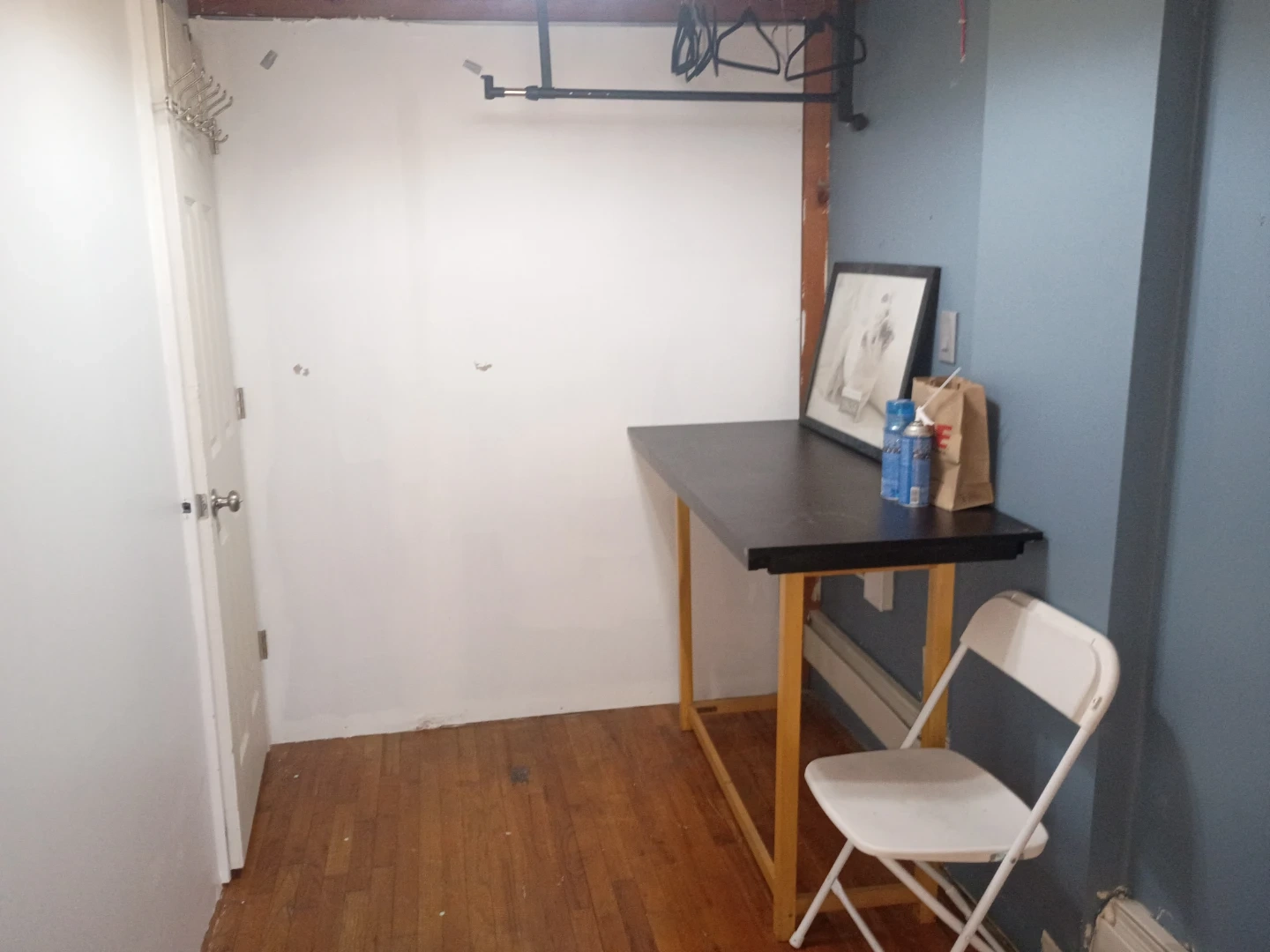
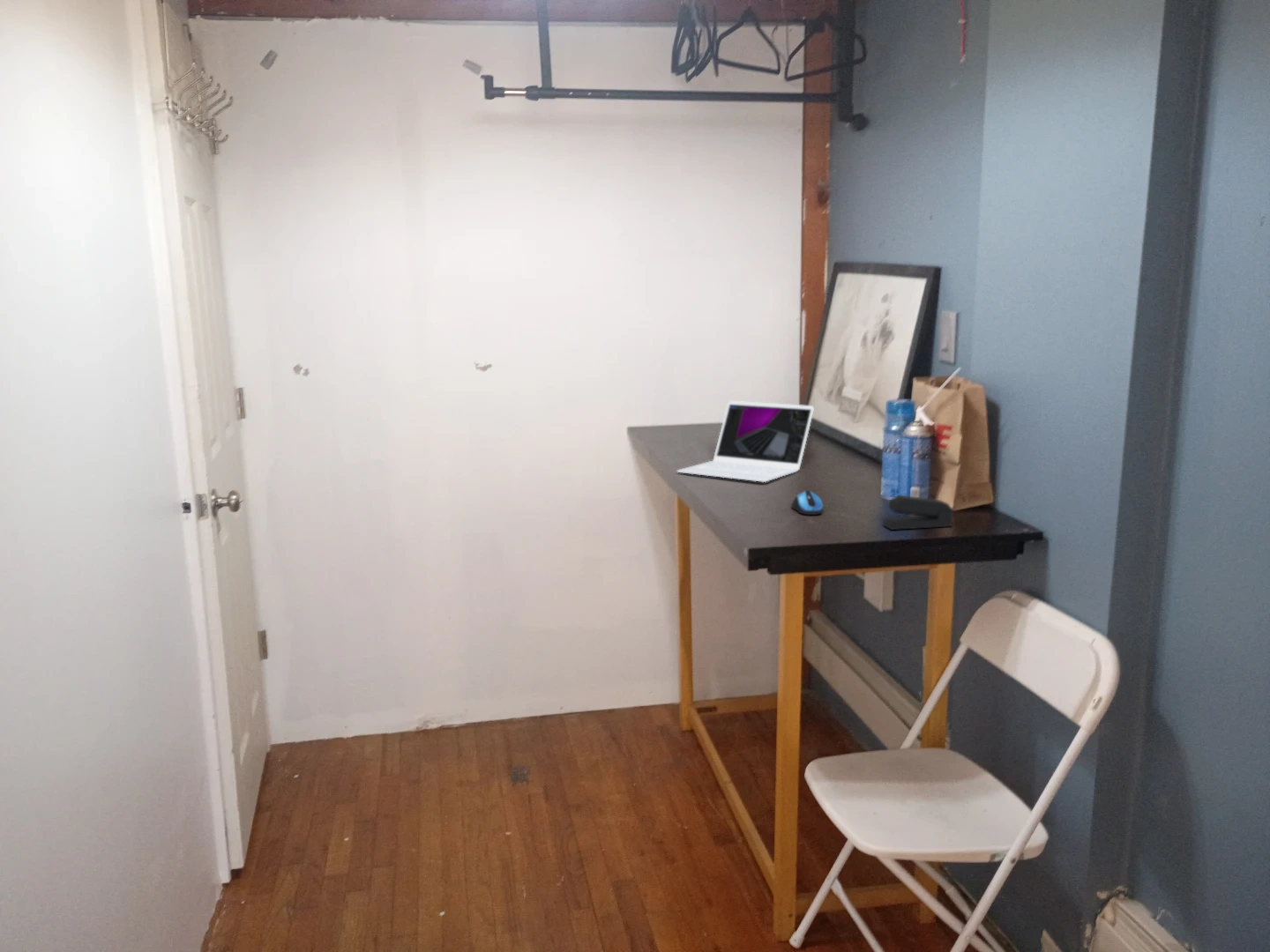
+ laptop (745, 435)
+ computer mouse (809, 501)
+ stapler (919, 510)
